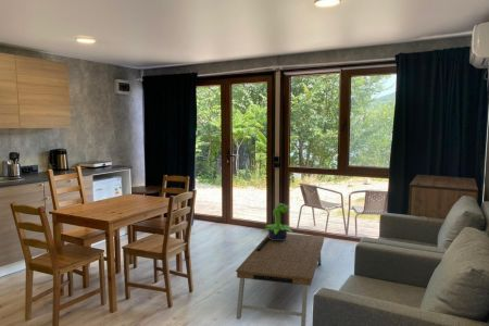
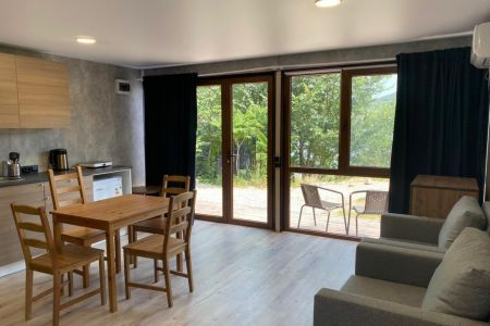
- coffee table (286, 268)
- potted plant (277, 221)
